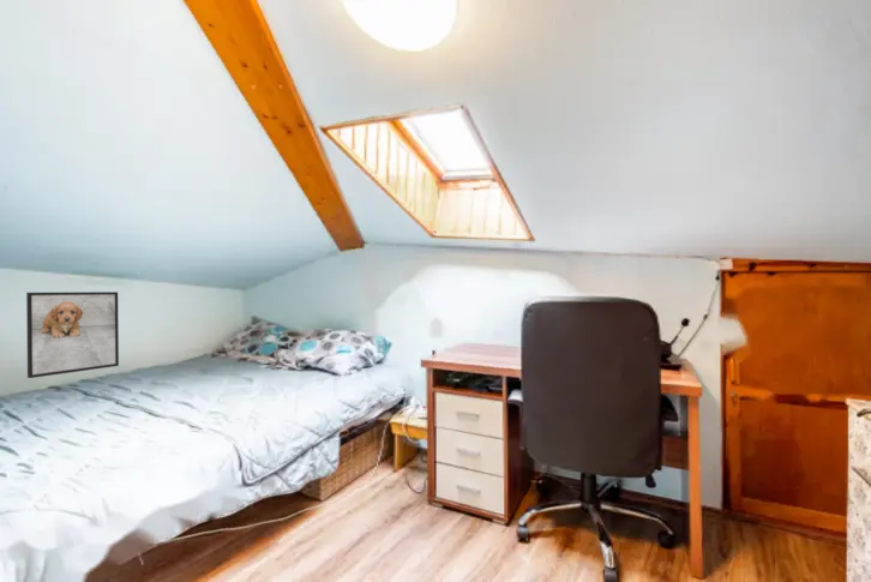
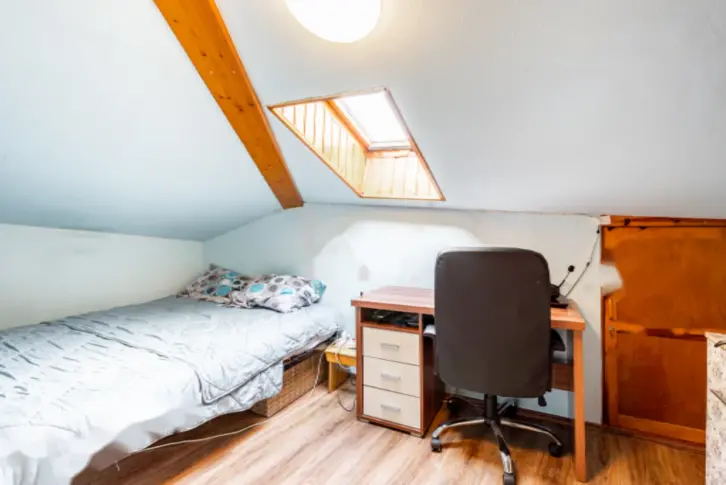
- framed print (76, 331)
